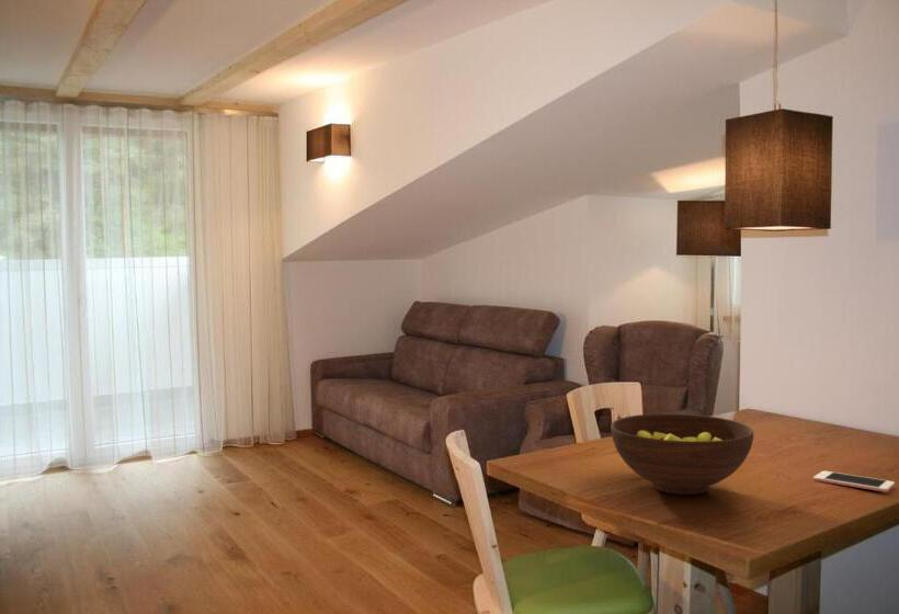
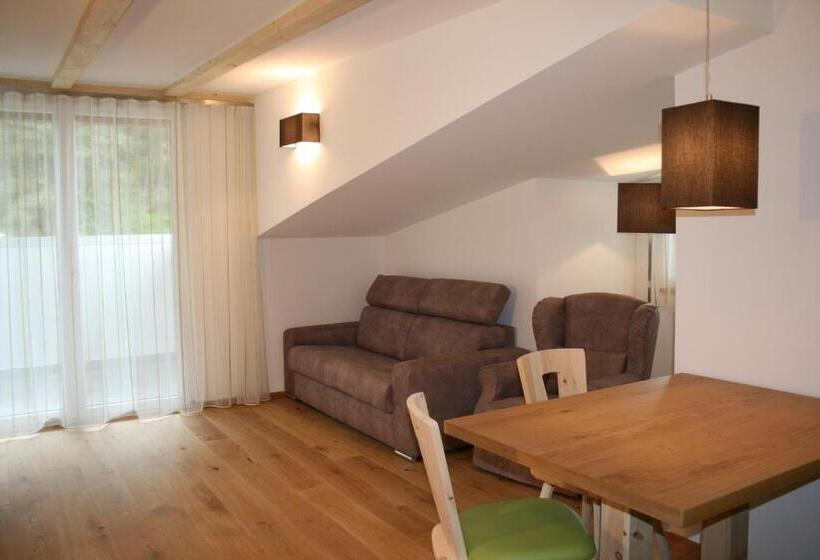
- fruit bowl (680, 457)
- cell phone (853, 480)
